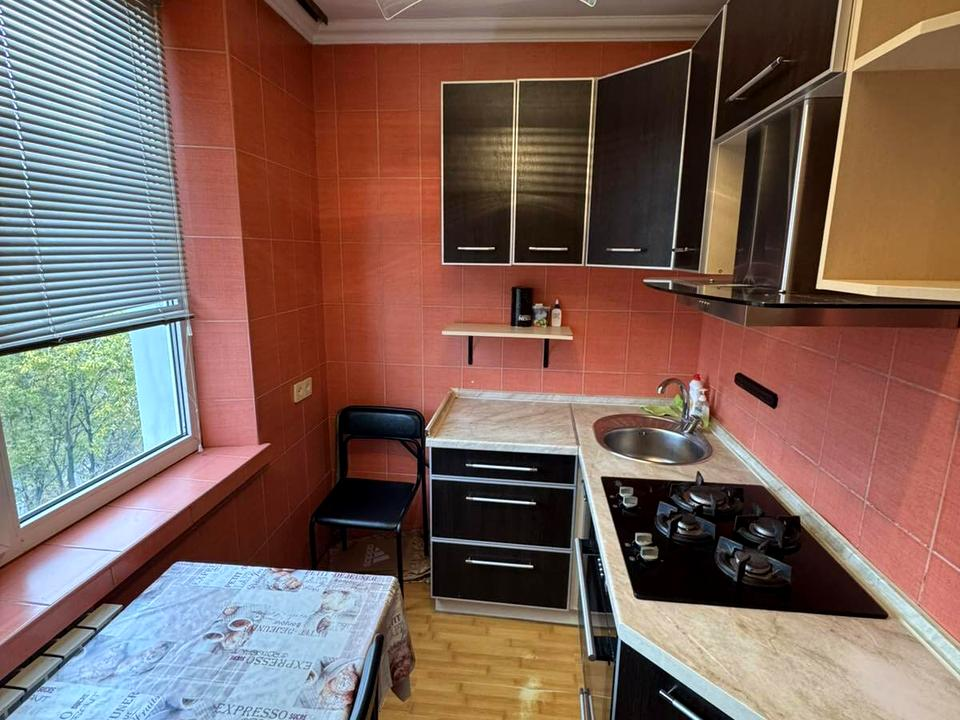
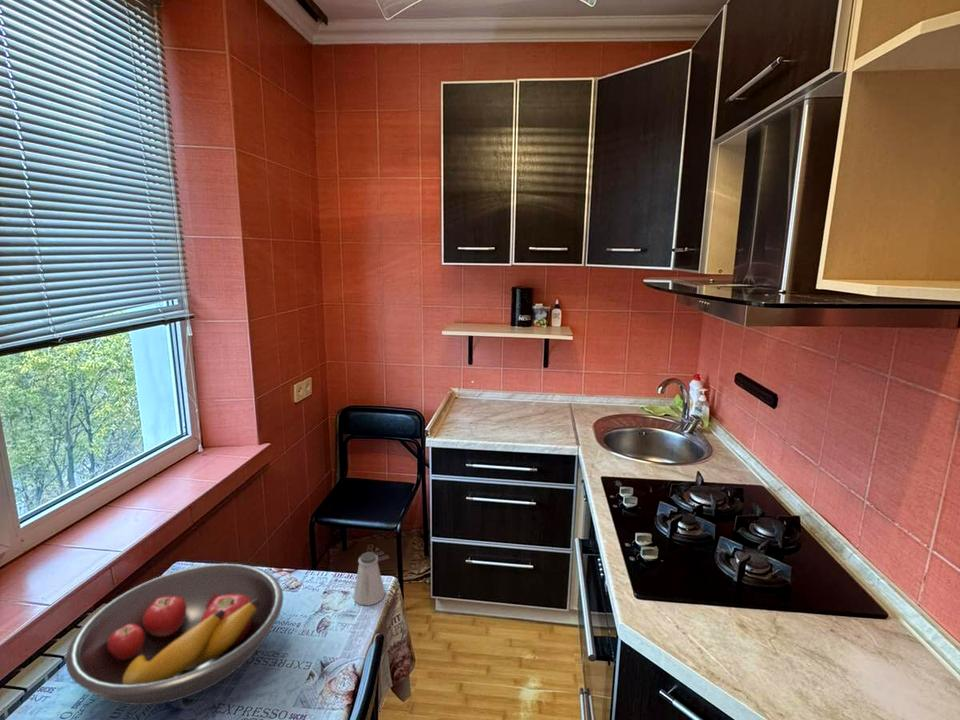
+ saltshaker (368, 575)
+ fruit bowl (186, 632)
